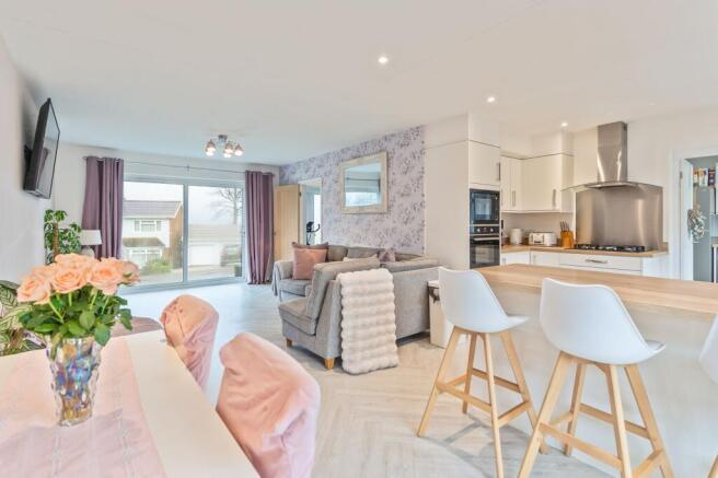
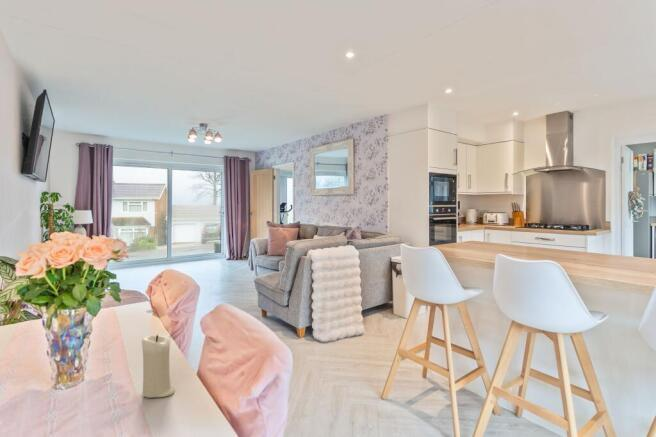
+ candle (158, 363)
